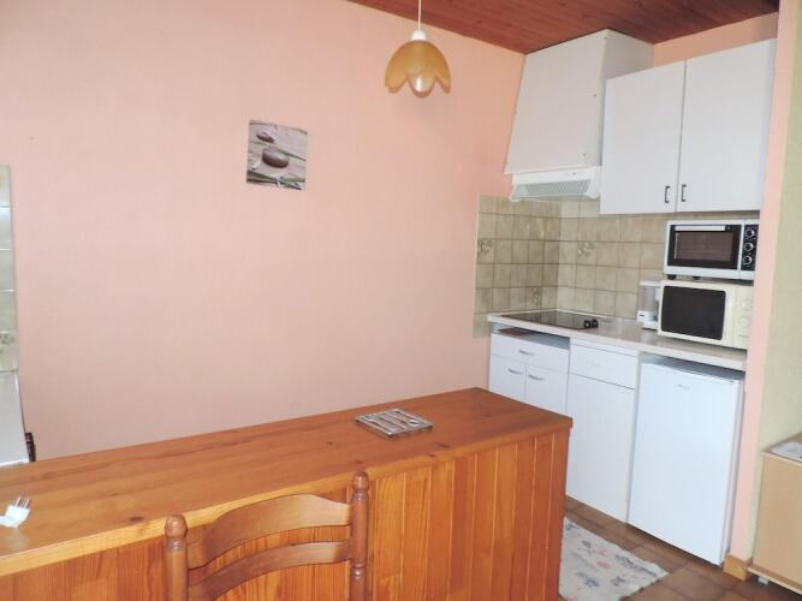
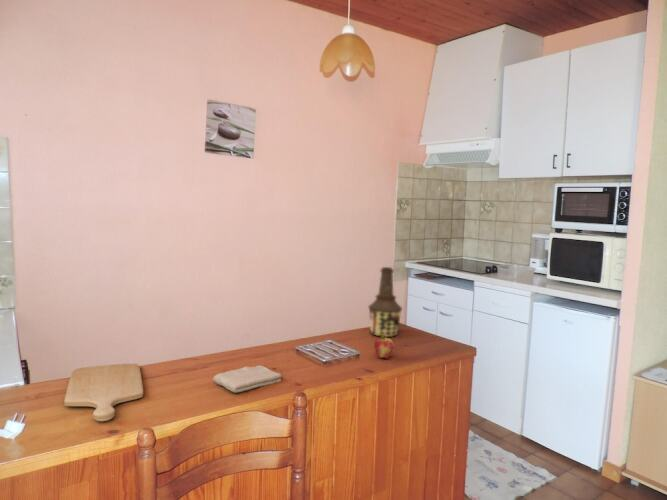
+ fruit (384, 344)
+ chopping board (105, 389)
+ washcloth (248, 377)
+ bottle (386, 300)
